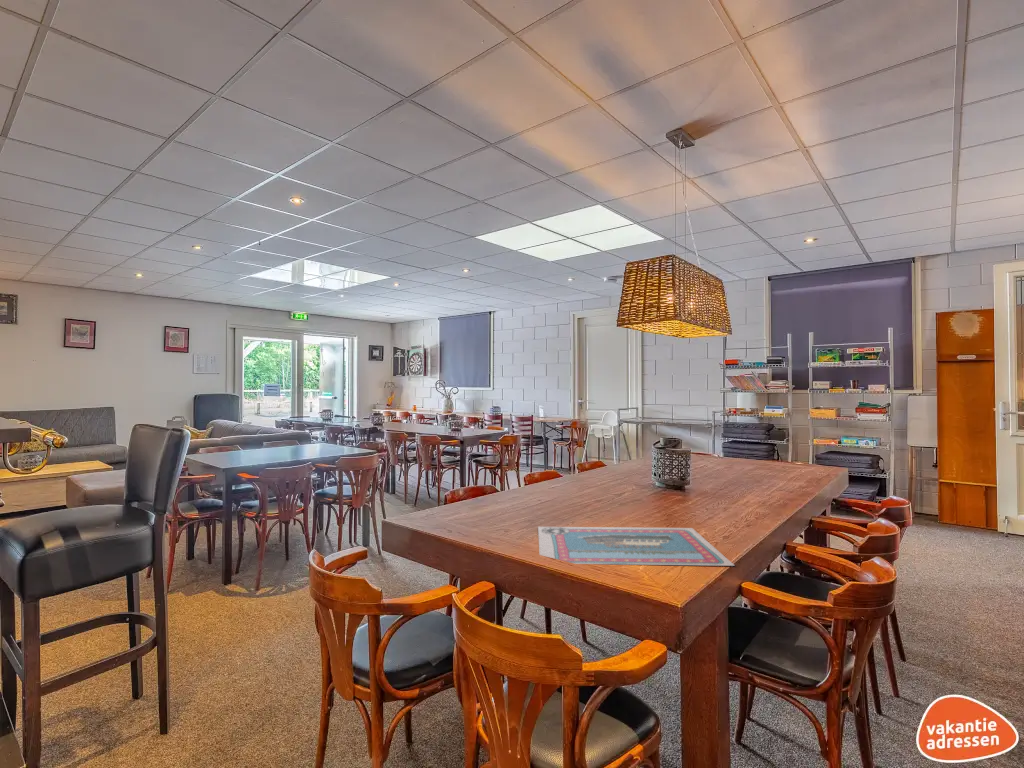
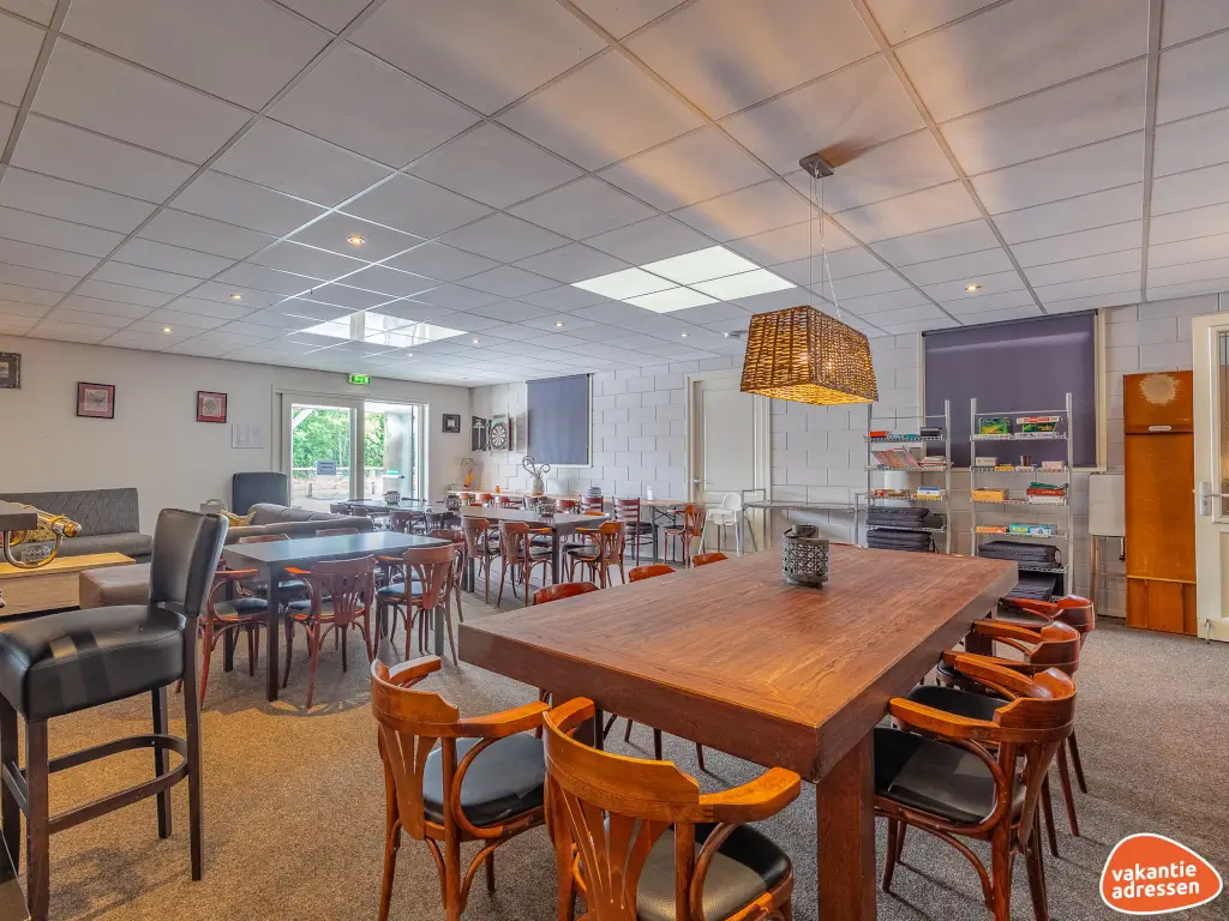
- postcard (624, 543)
